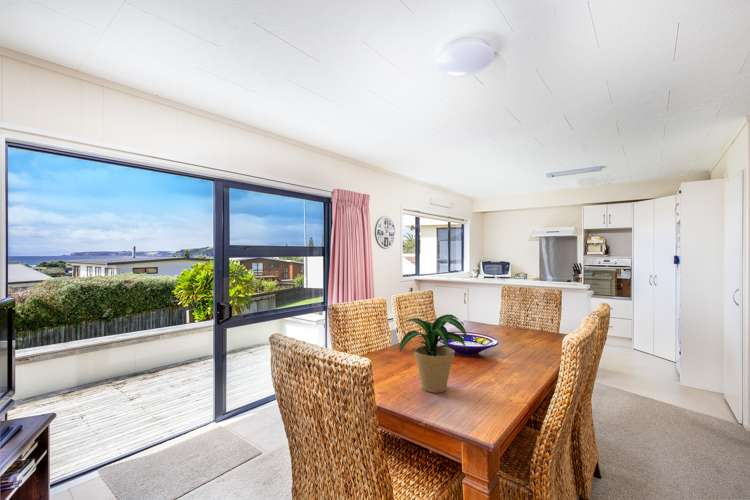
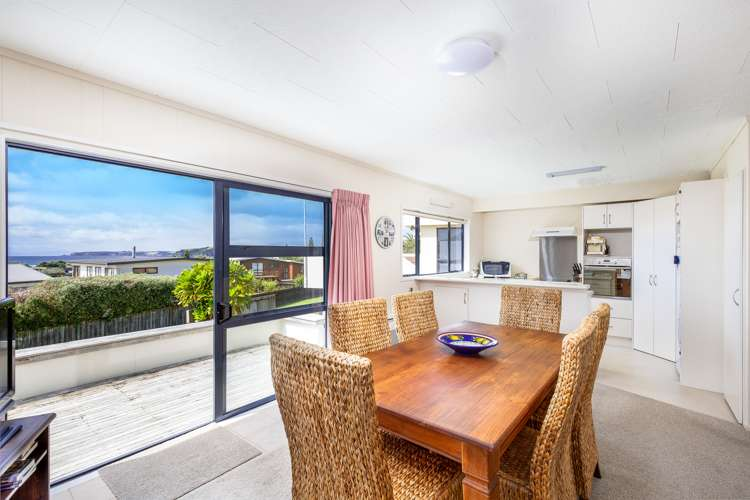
- potted plant (434, 352)
